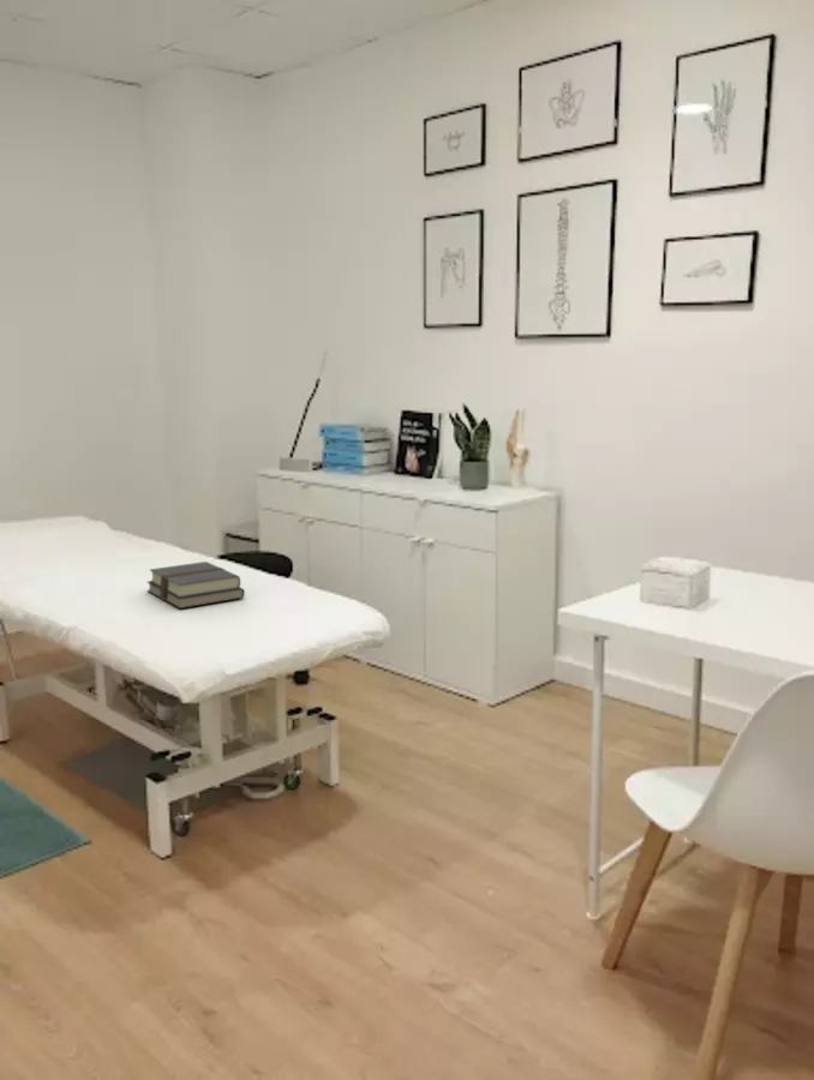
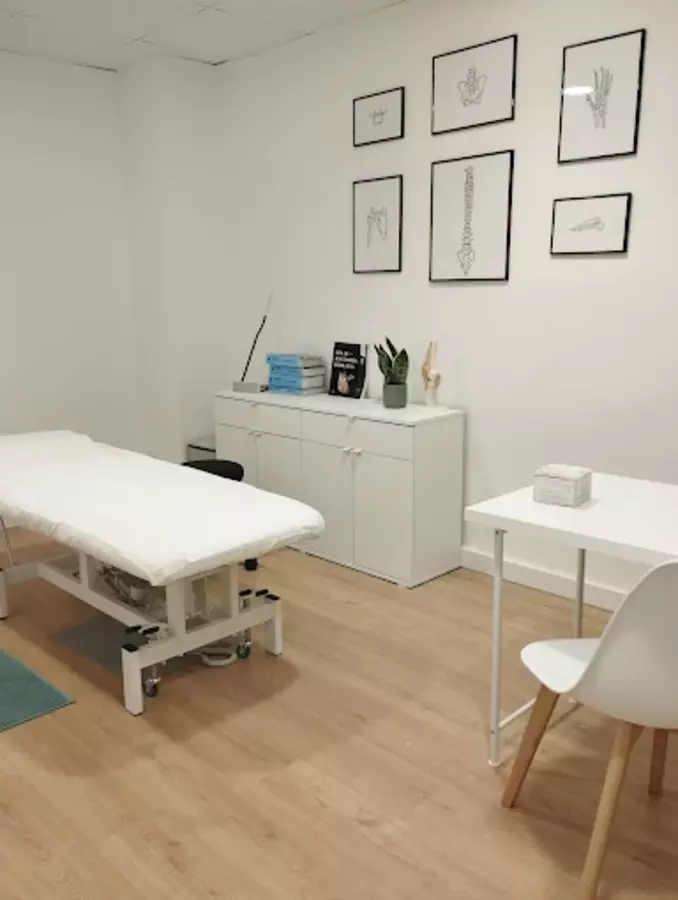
- book (194, 583)
